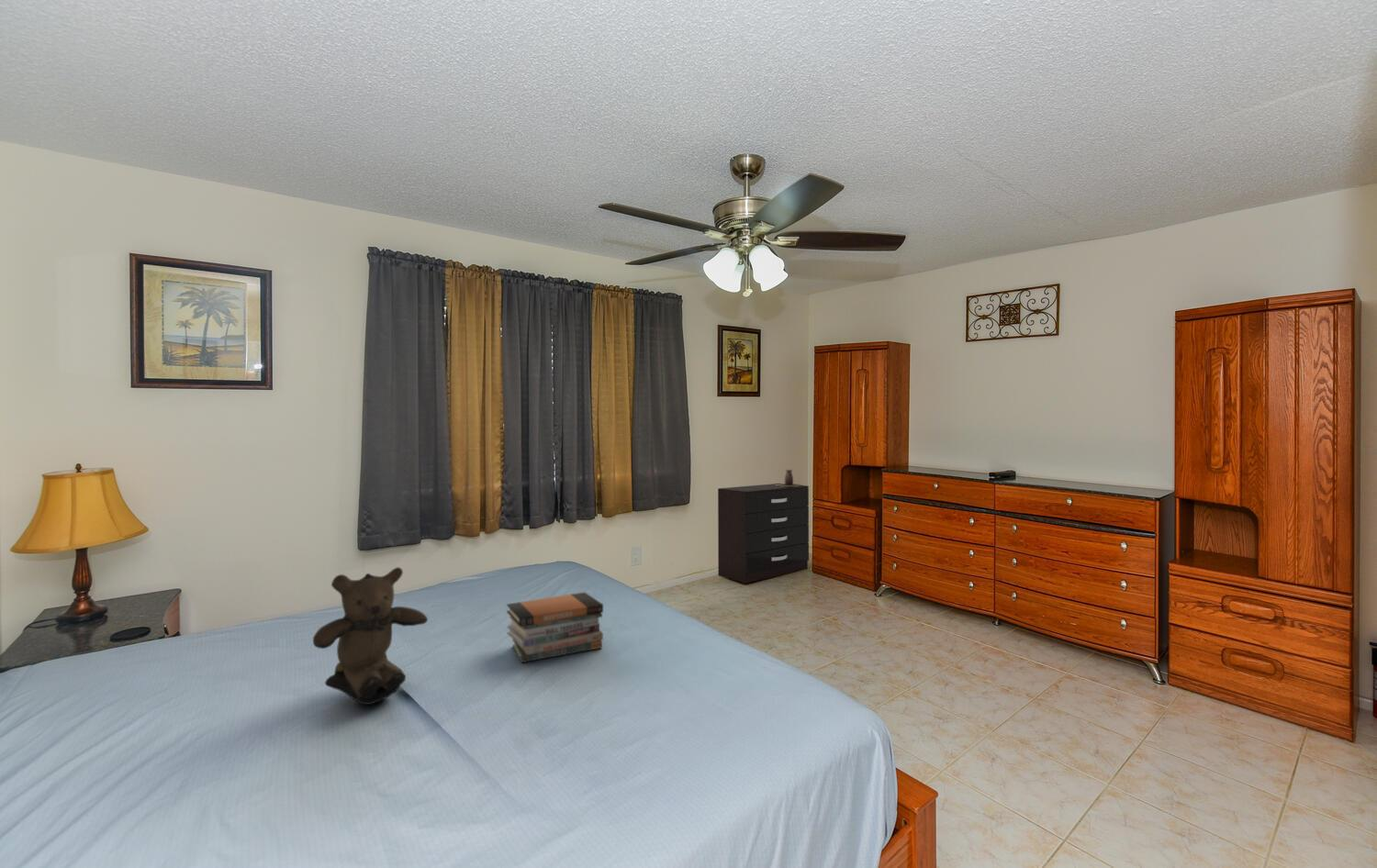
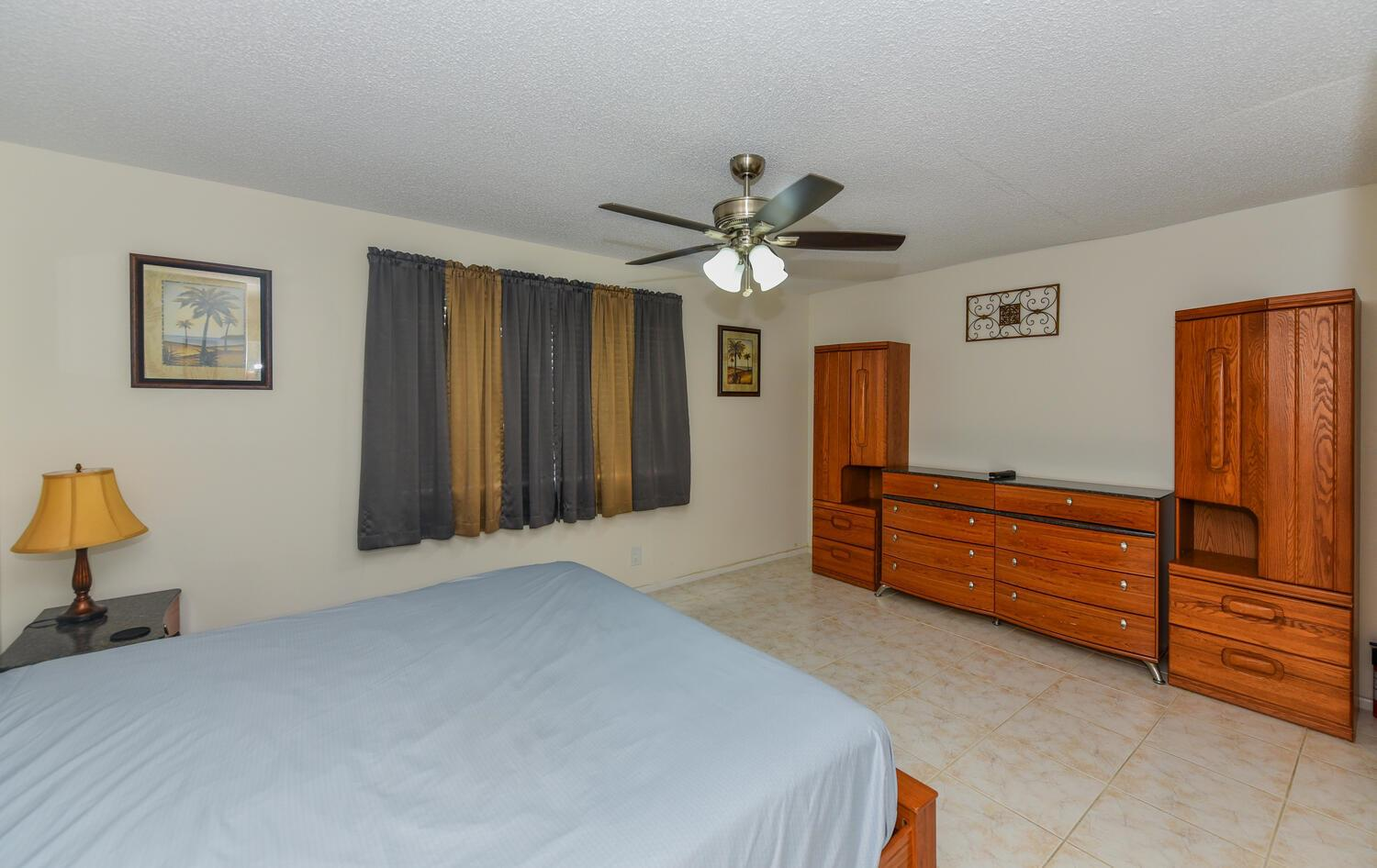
- dresser (766, 529)
- teddy bear (376, 631)
- book stack (554, 626)
- decorative vase (789, 477)
